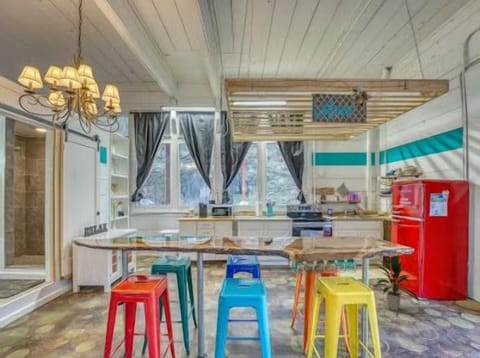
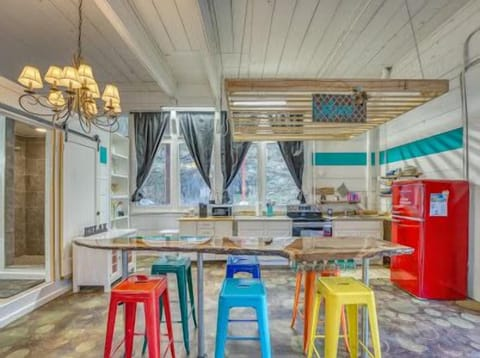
- indoor plant (394, 281)
